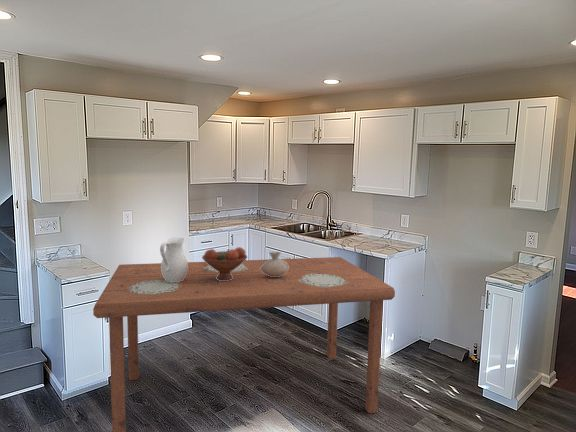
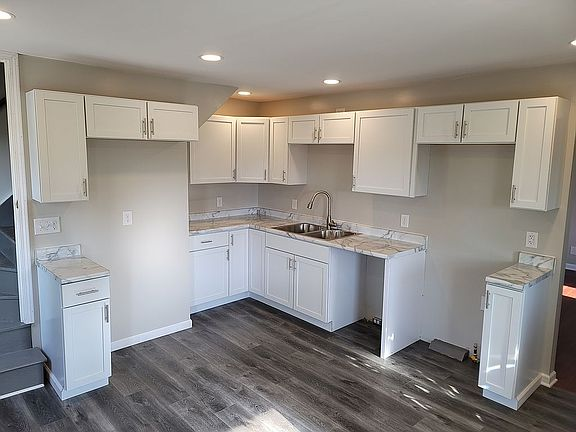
- vase (274, 264)
- fruit bowl (224, 262)
- table (245, 308)
- pitcher (171, 260)
